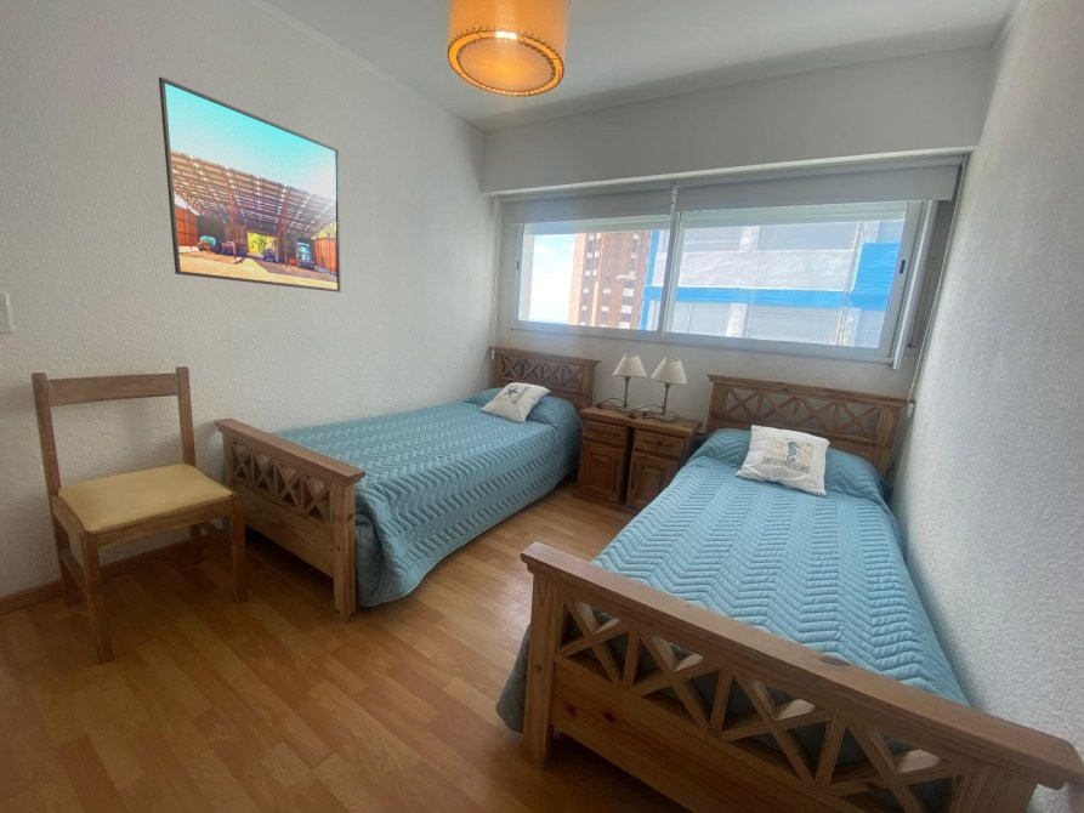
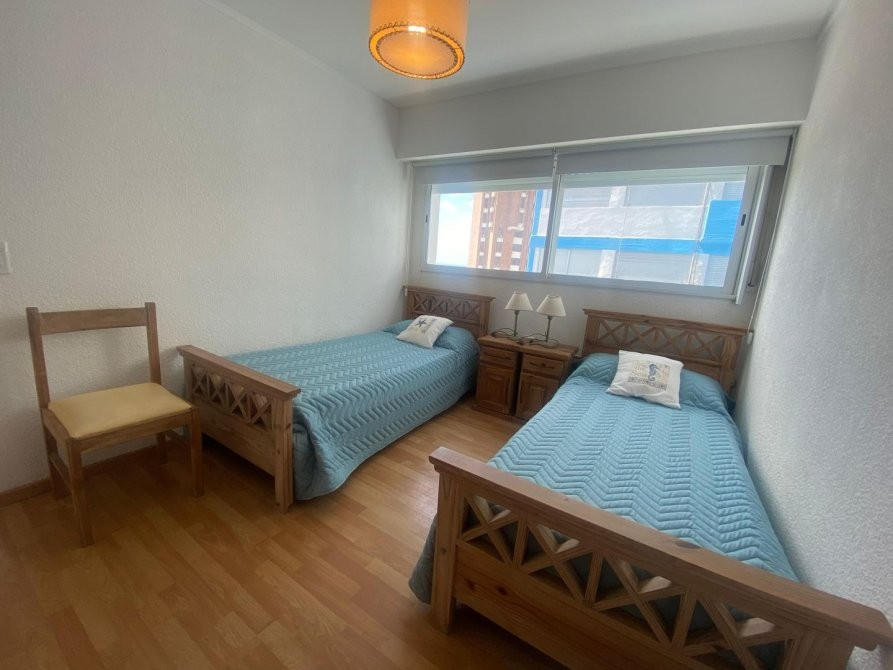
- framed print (266, 204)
